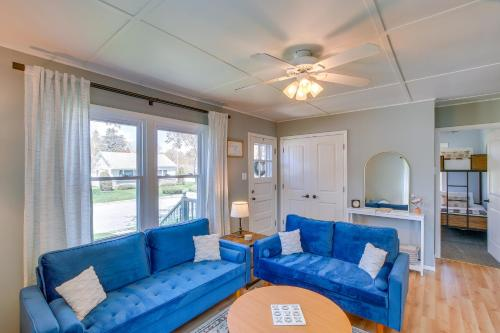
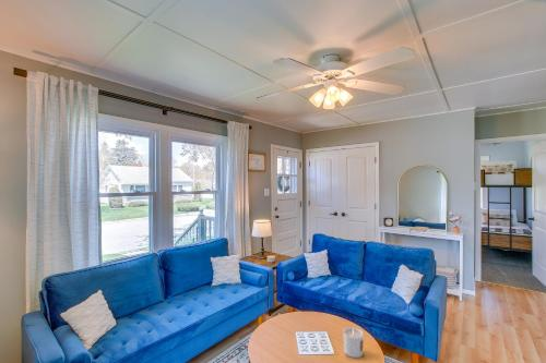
+ candle (353, 340)
